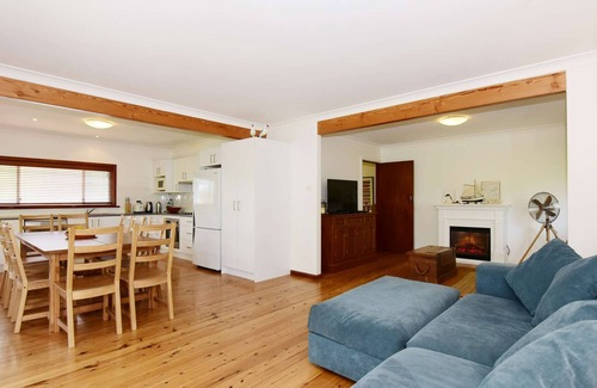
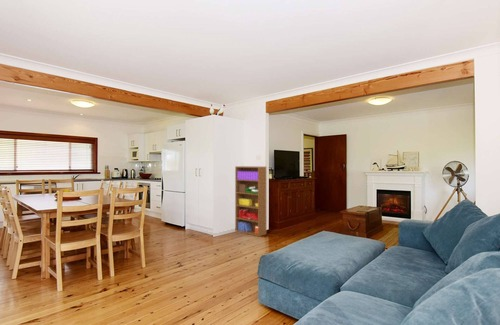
+ bookshelf (250, 199)
